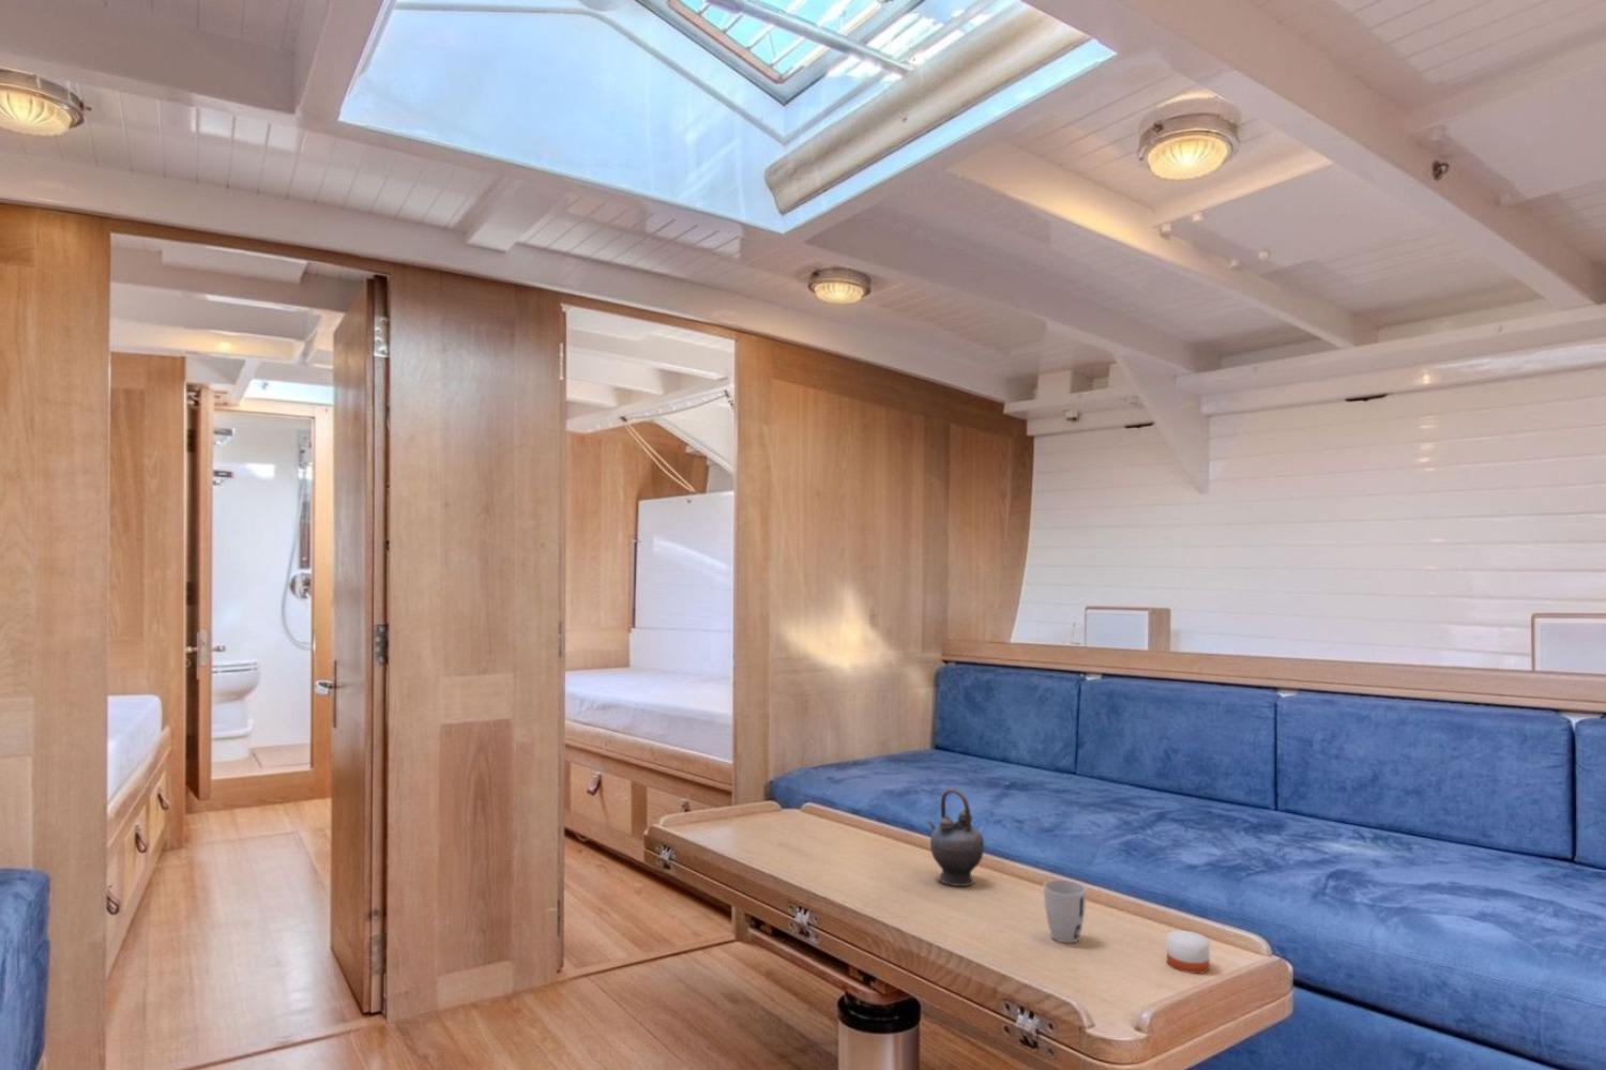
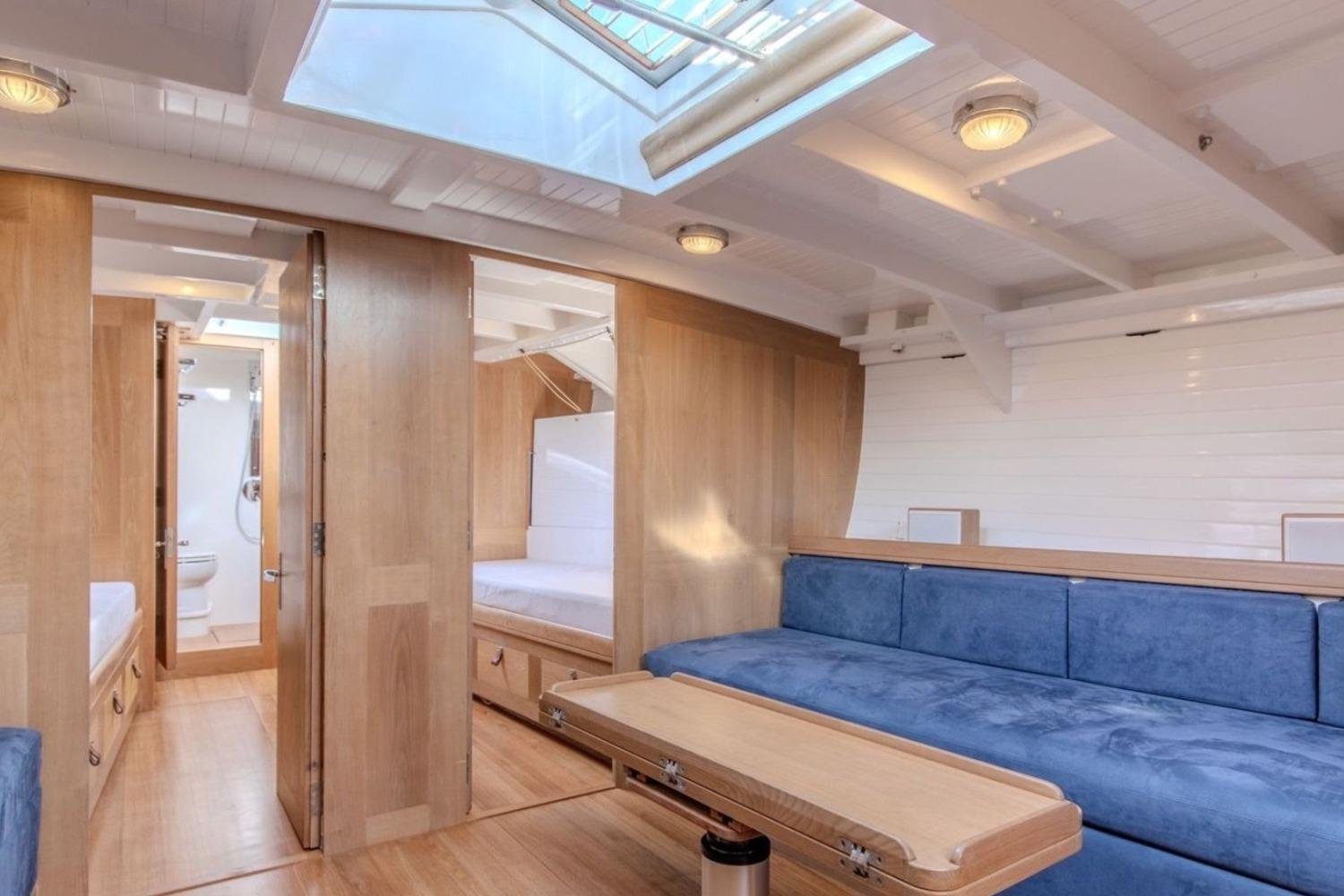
- candle (1188, 936)
- teapot (952, 834)
- cup (1065, 911)
